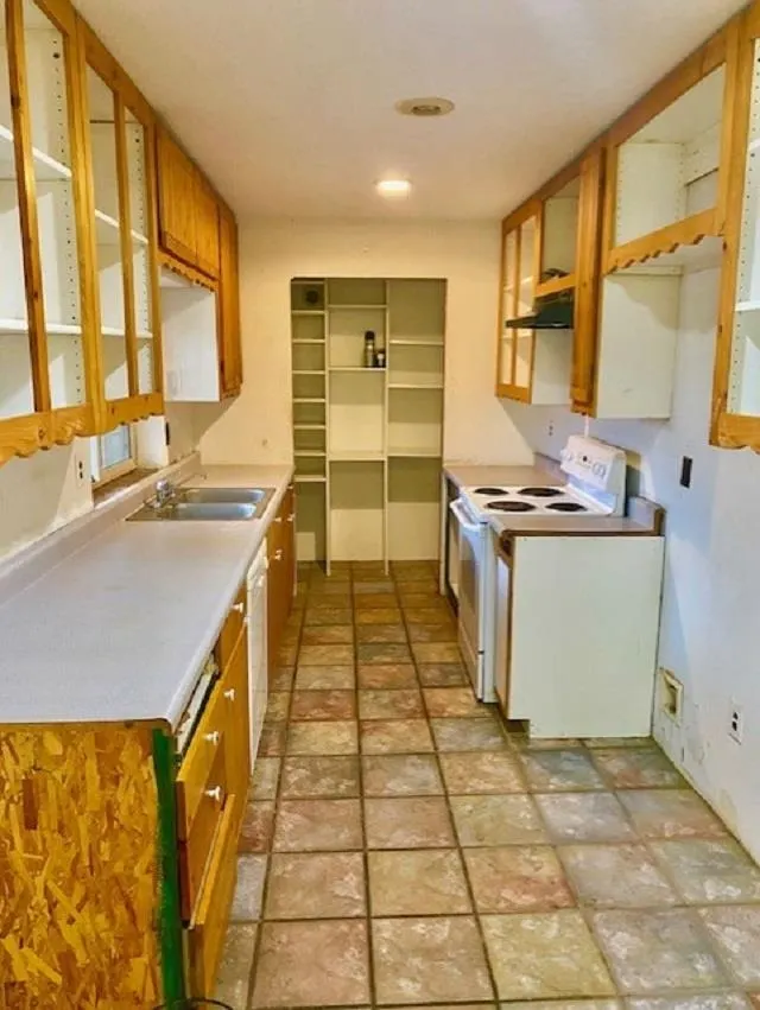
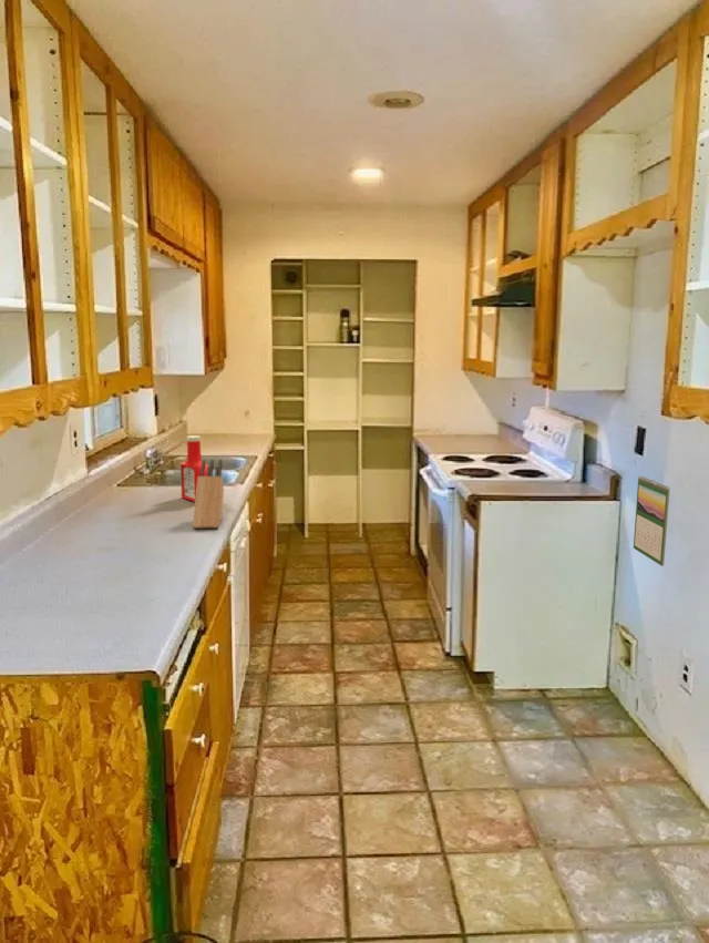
+ soap bottle (194, 468)
+ knife block (208, 492)
+ calendar (650, 519)
